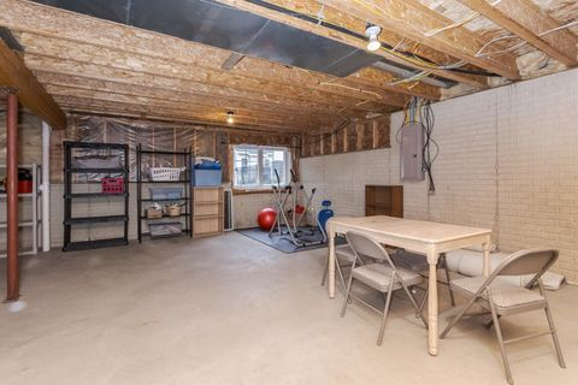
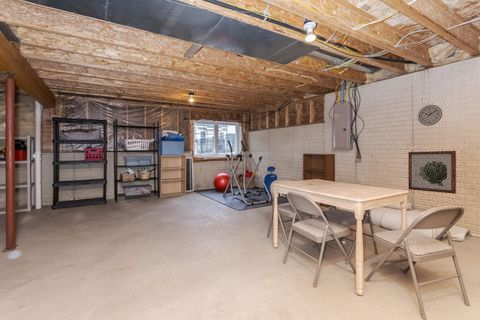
+ wall art (430, 171)
+ wall clock (429, 115)
